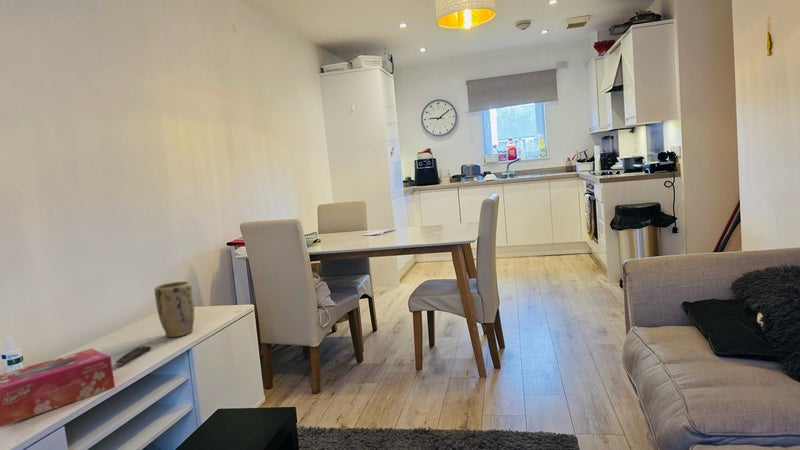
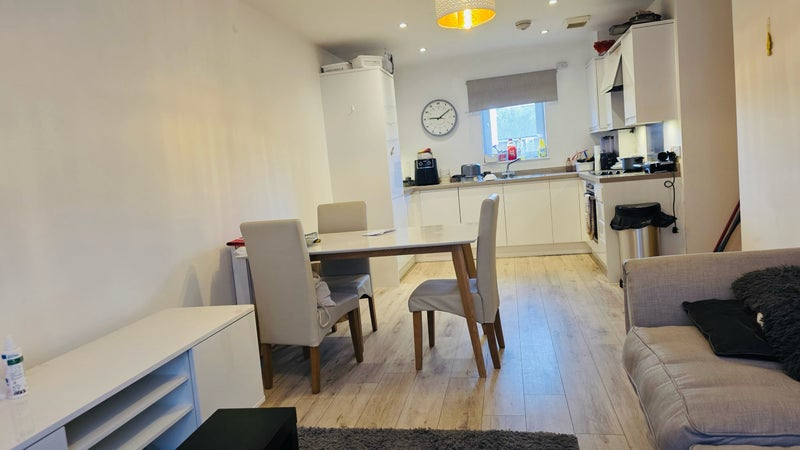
- remote control (132, 355)
- plant pot (176, 309)
- tissue box (49, 384)
